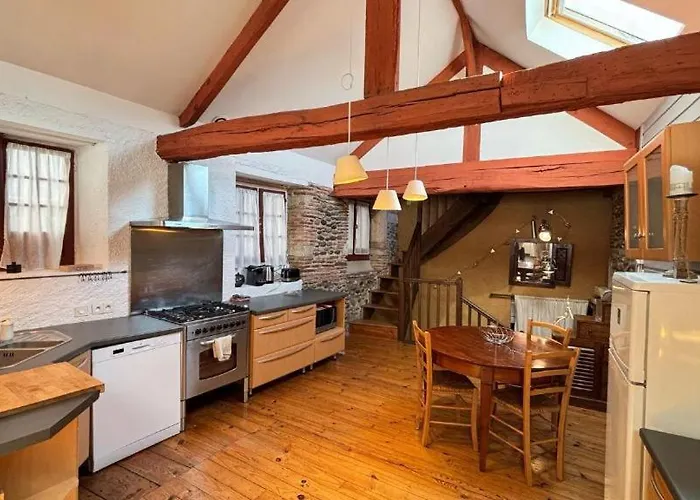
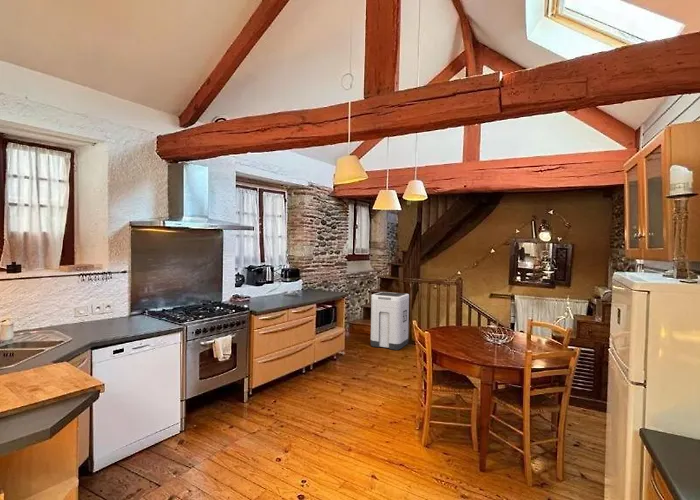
+ trash can (390, 319)
